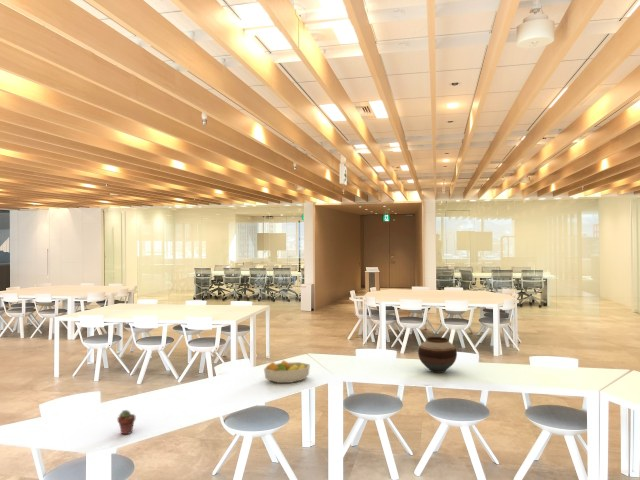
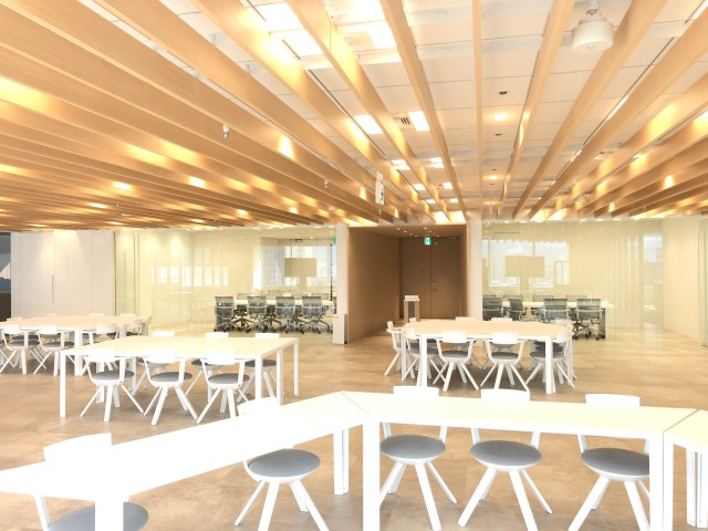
- potted succulent (126, 421)
- fruit bowl (287, 370)
- vase (437, 354)
